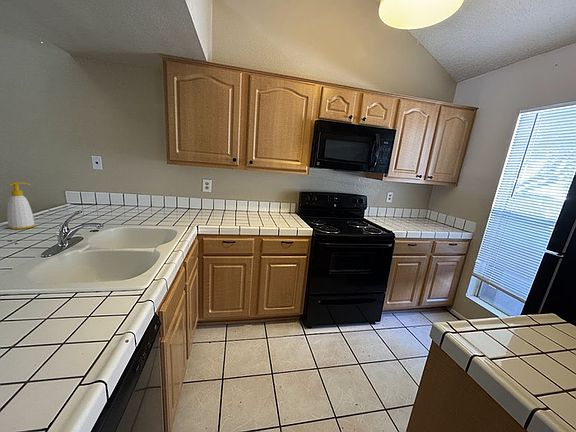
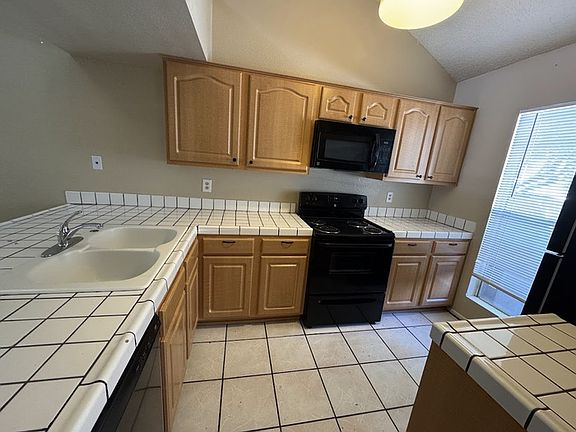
- soap bottle (19, 205)
